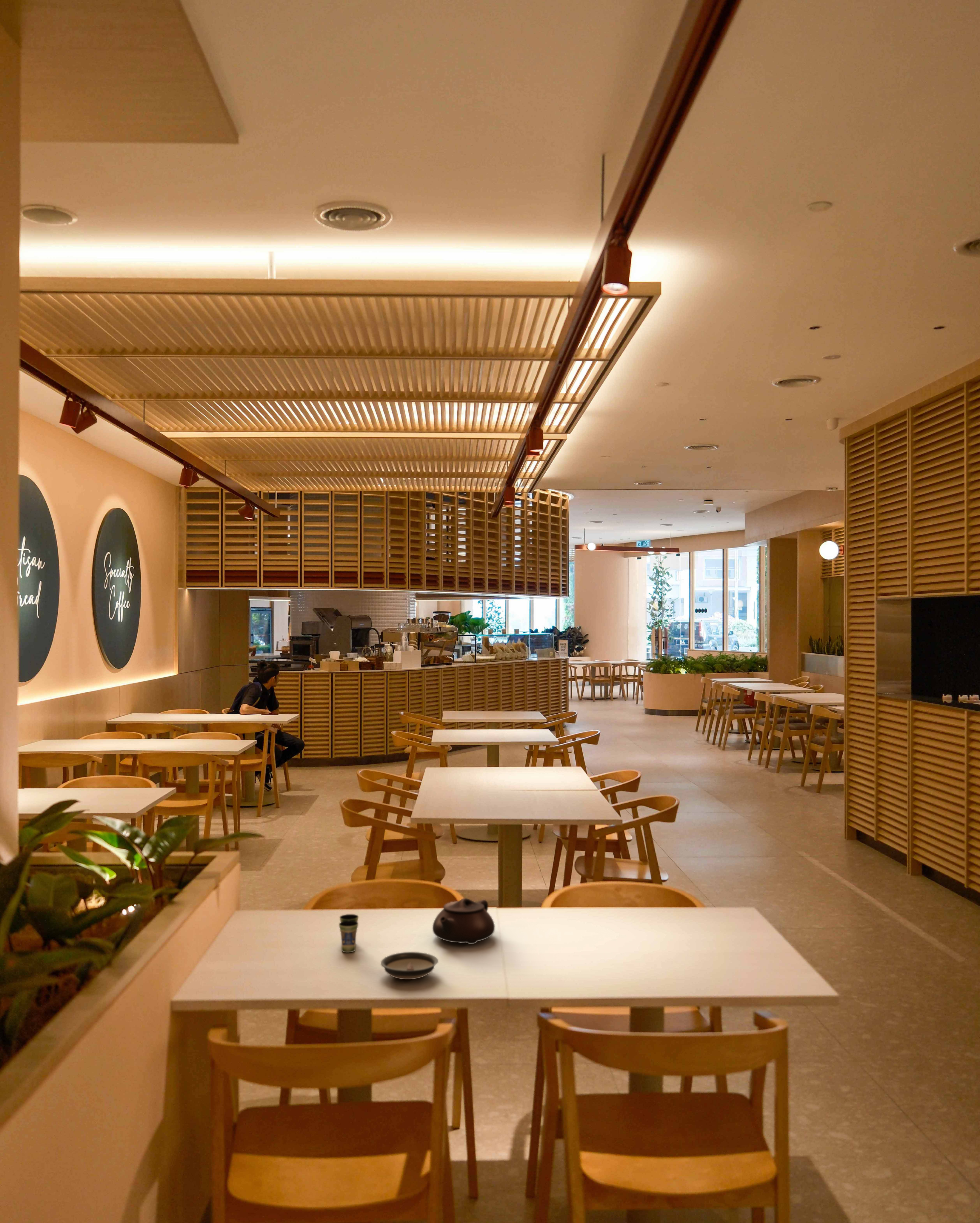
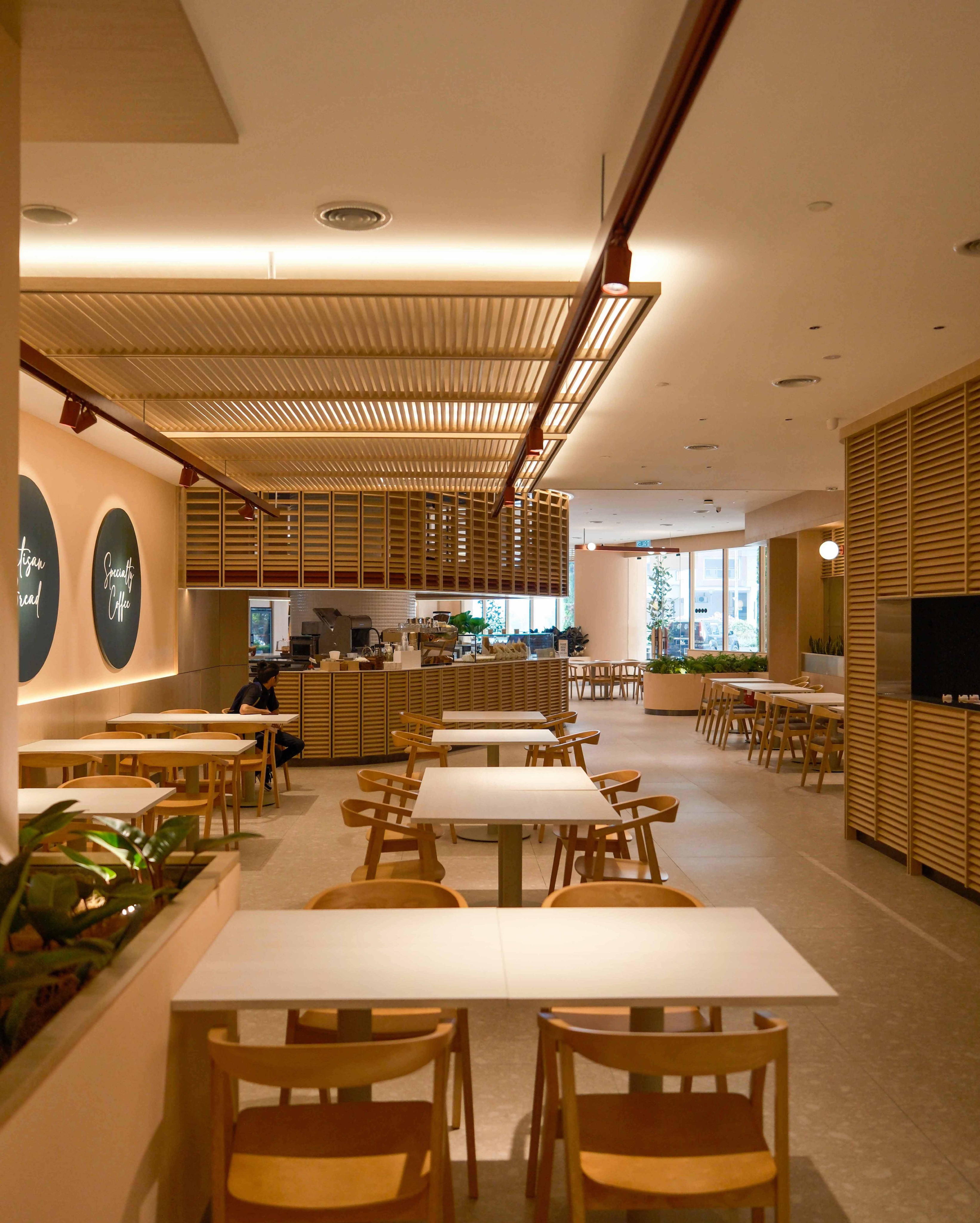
- teapot (465, 918)
- saucer (409, 968)
- cup (349, 933)
